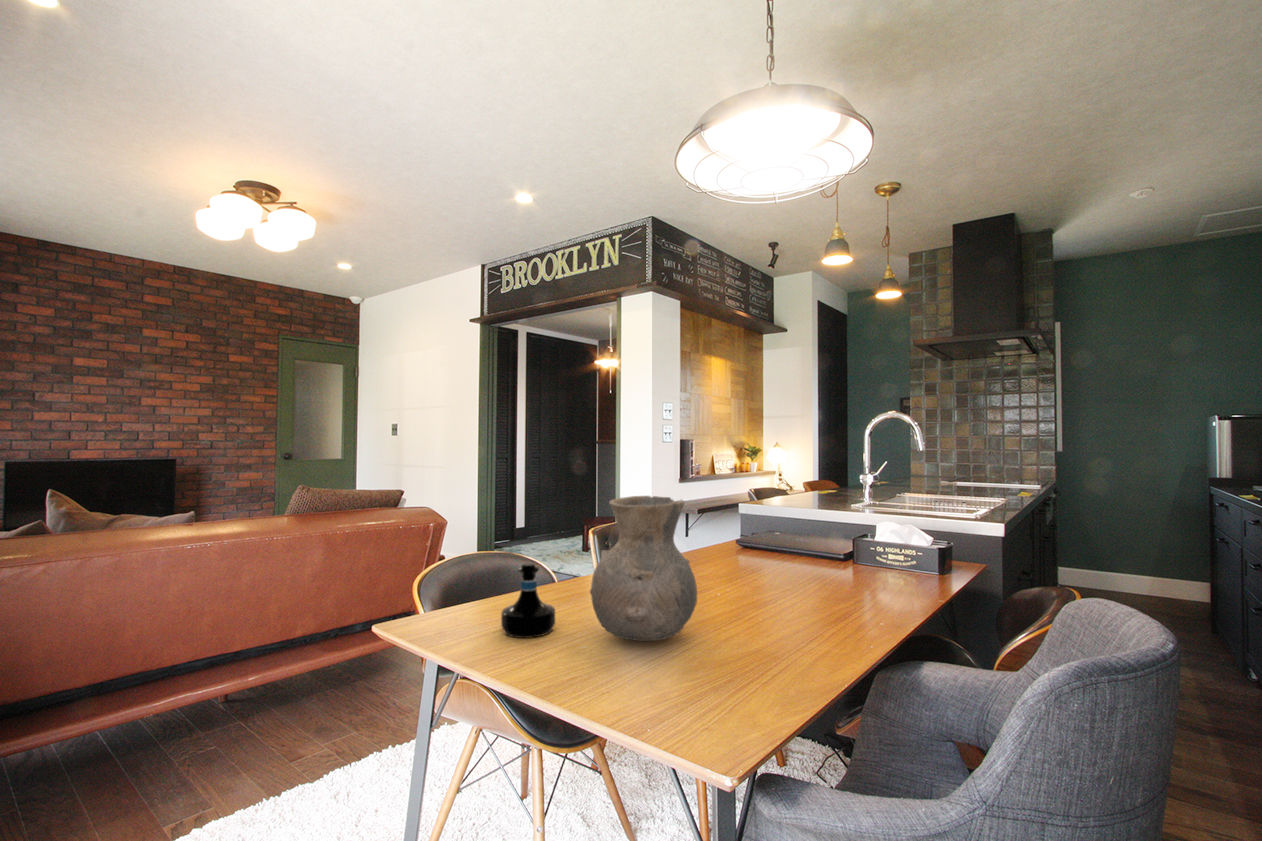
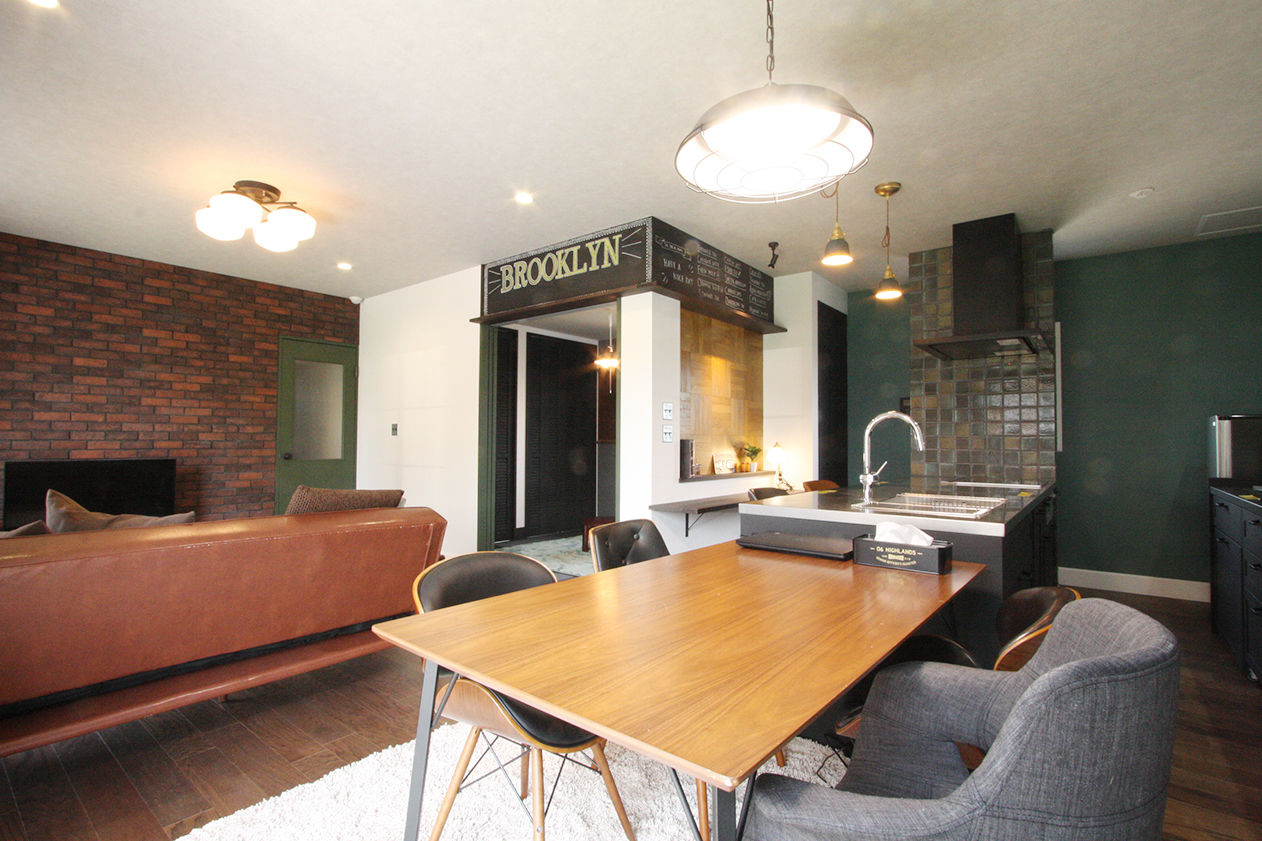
- tequila bottle (528, 597)
- vase (644, 568)
